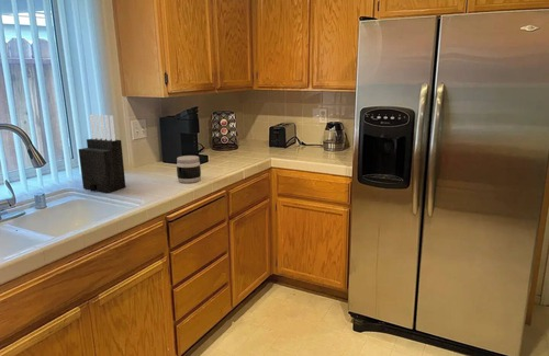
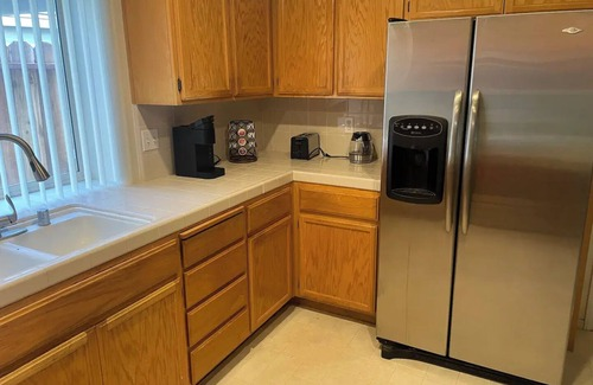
- knife block (98, 152)
- jar (188, 169)
